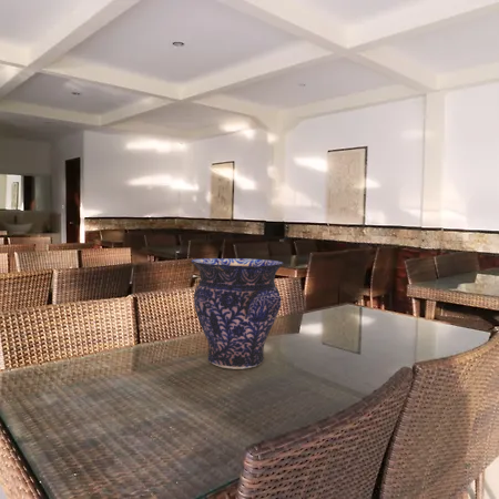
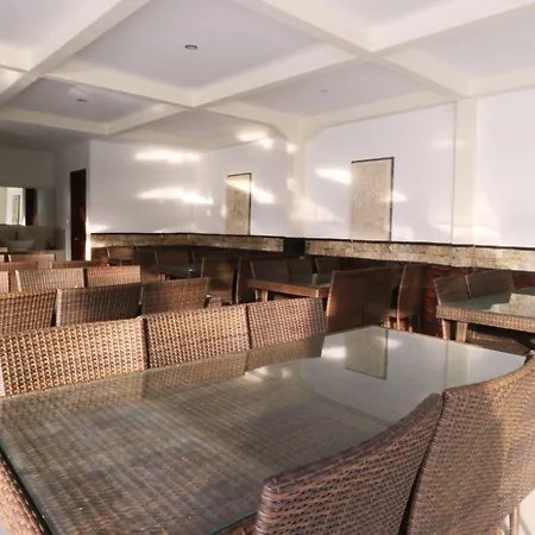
- vase (236, 312)
